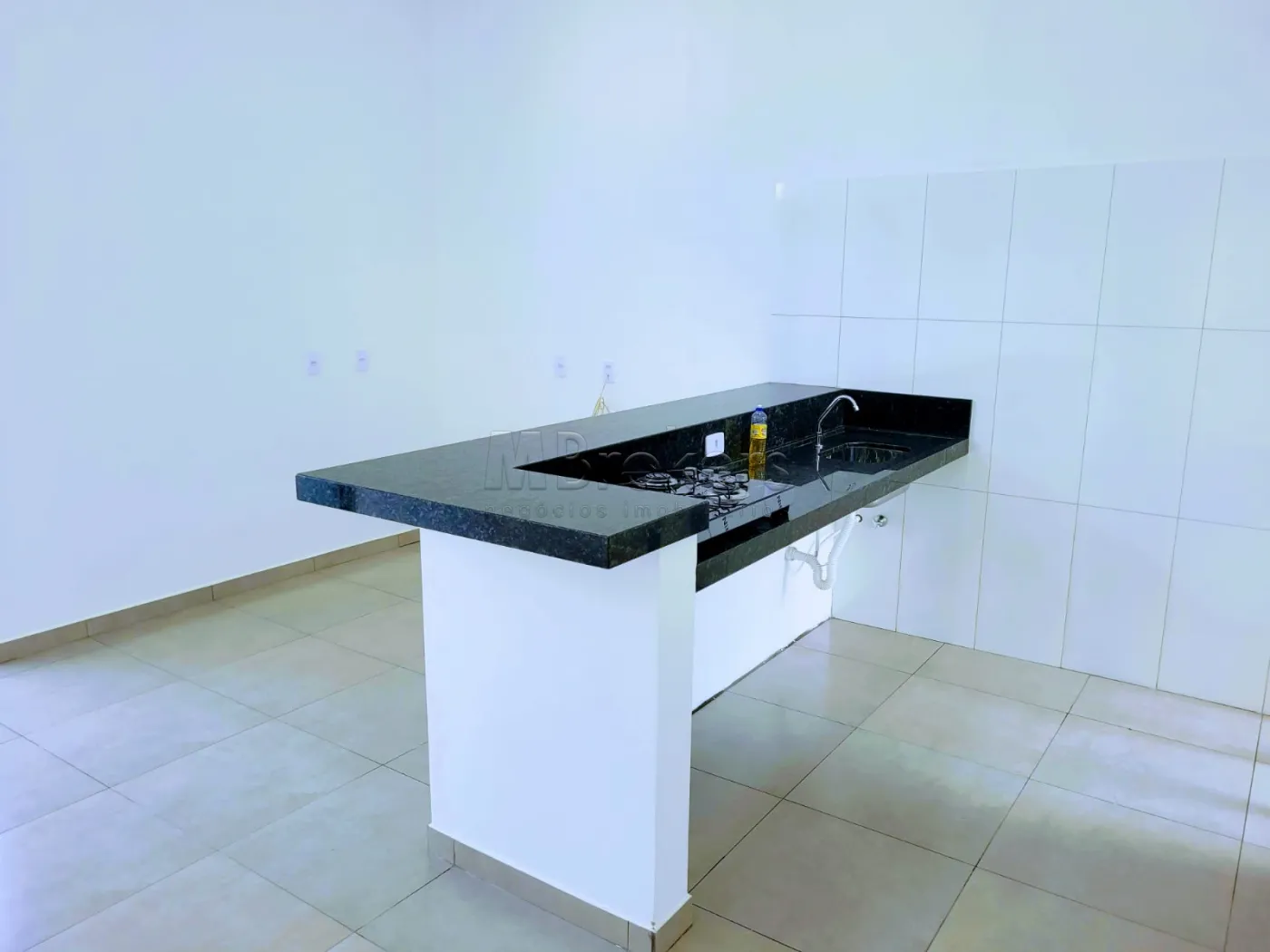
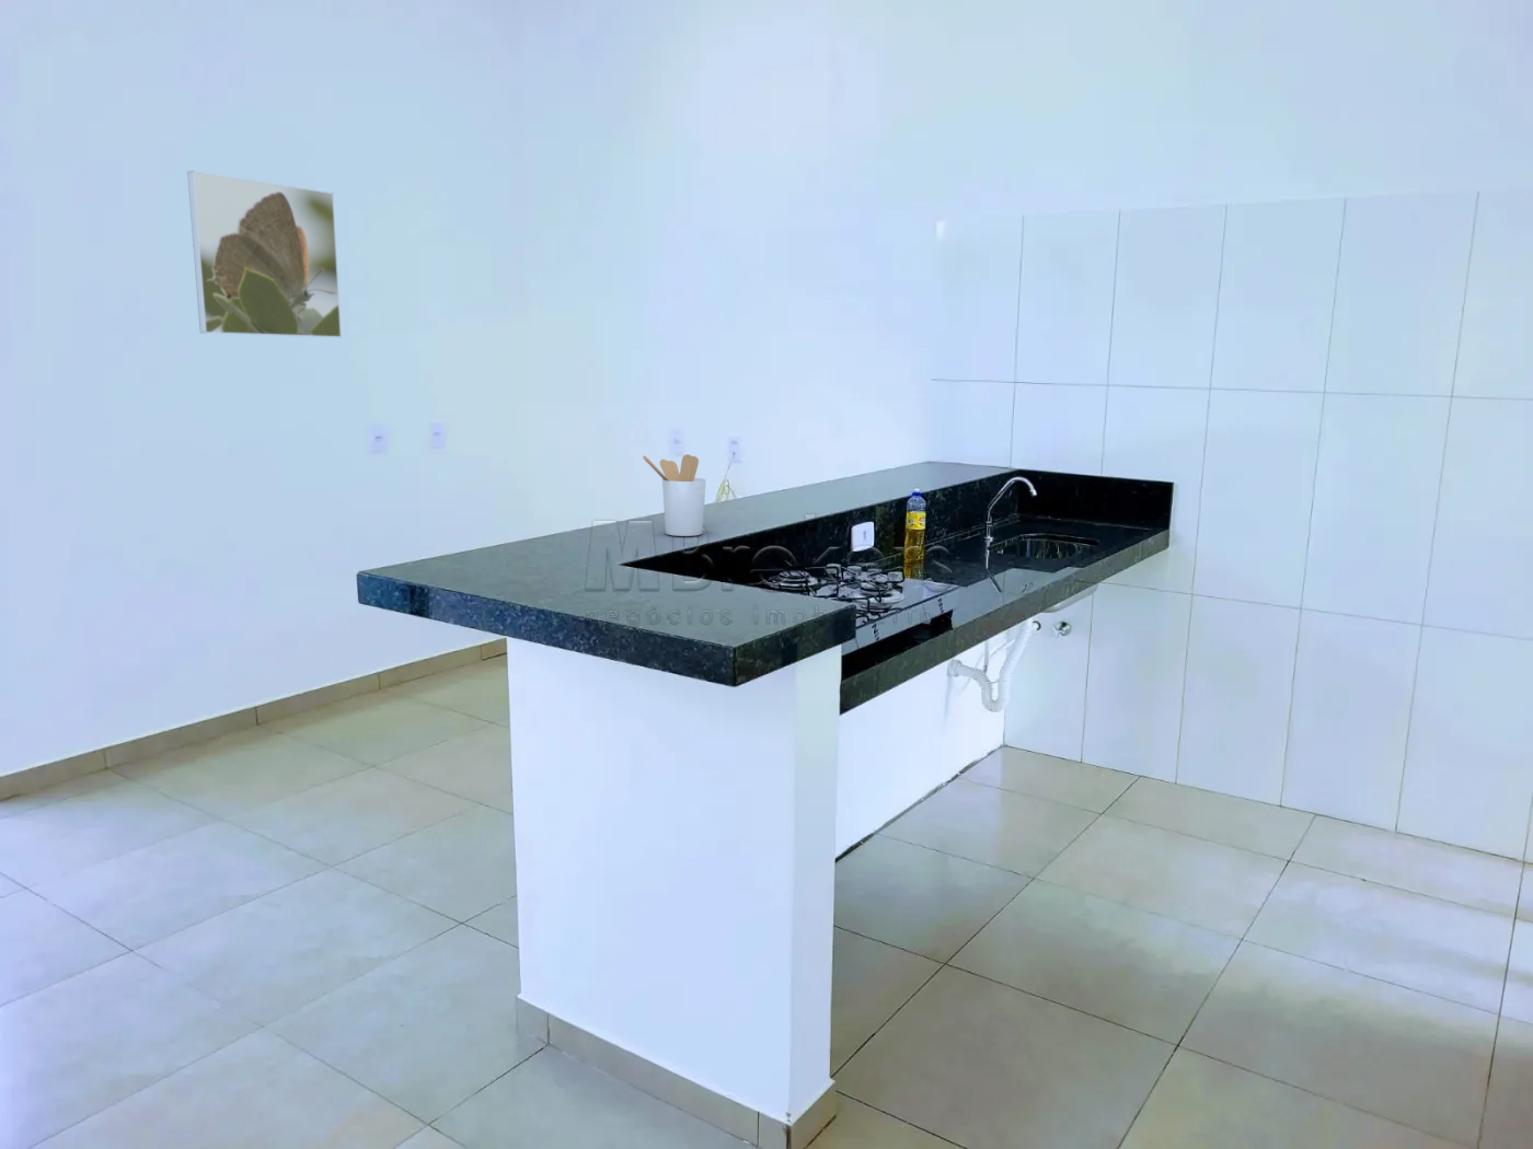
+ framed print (269, 259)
+ utensil holder (672, 492)
